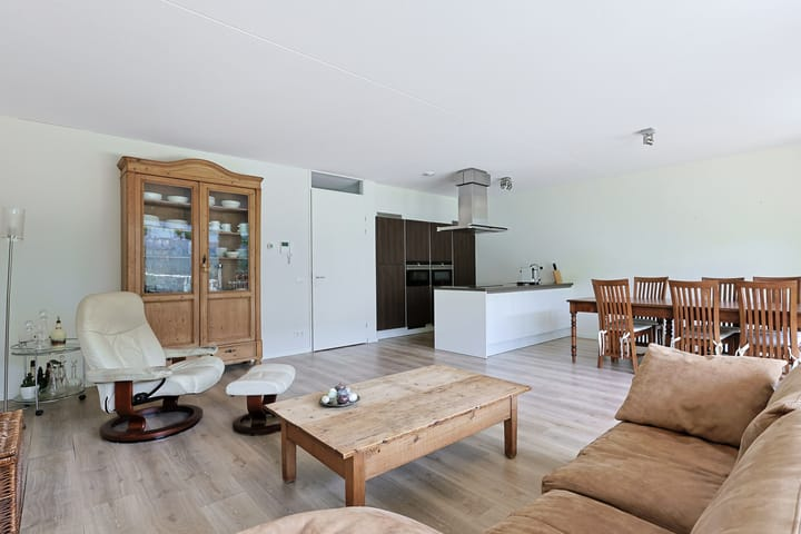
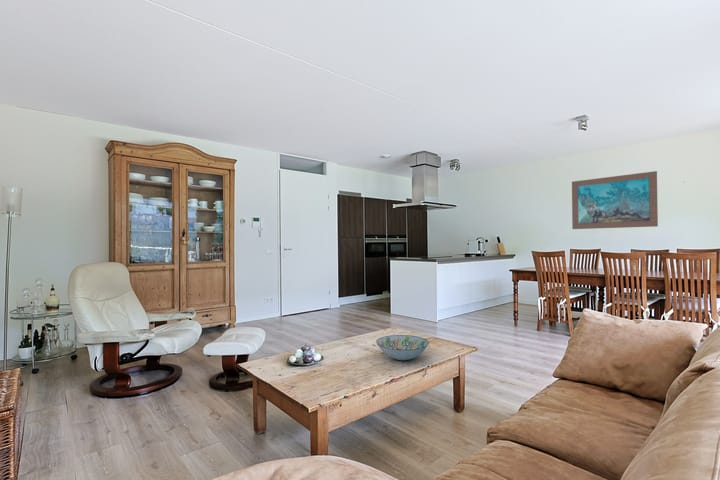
+ decorative bowl (402, 349)
+ wall art (611, 202)
